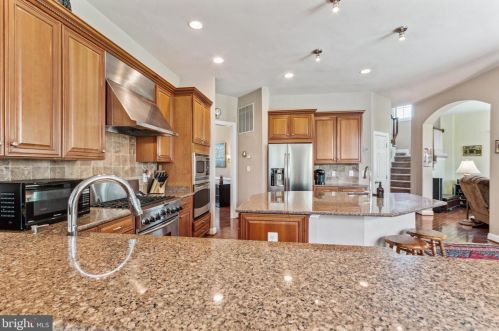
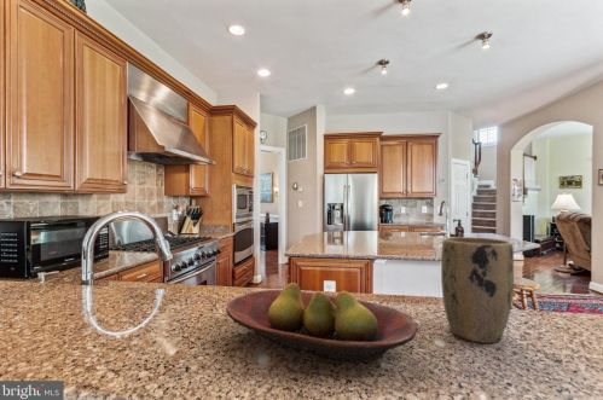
+ plant pot (475, 286)
+ fruit bowl (314, 313)
